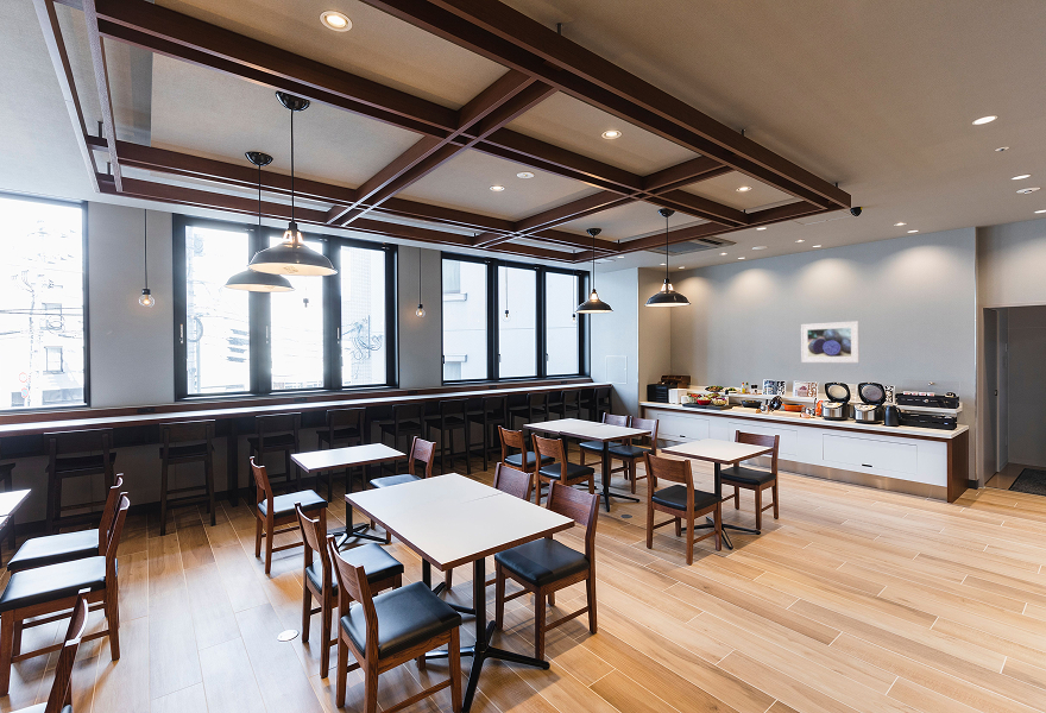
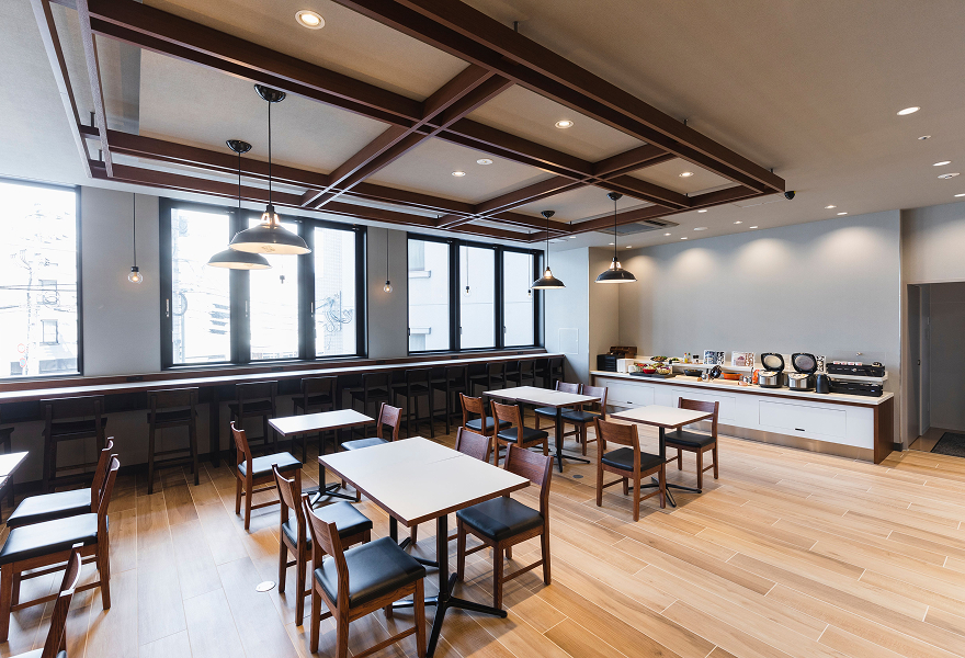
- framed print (828, 342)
